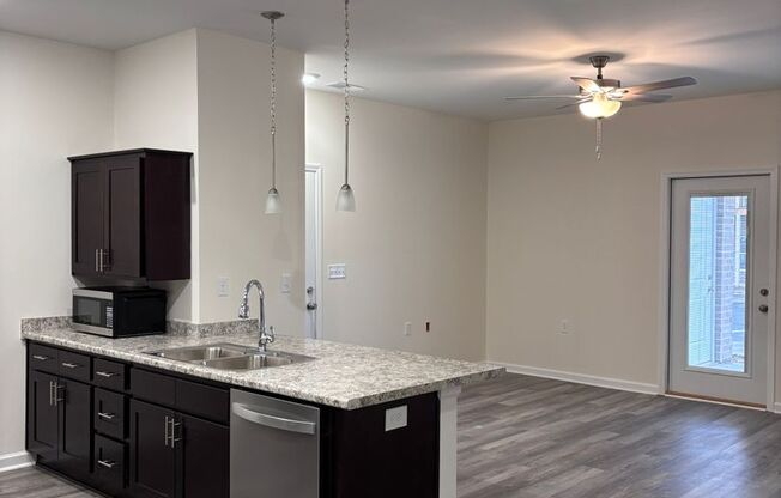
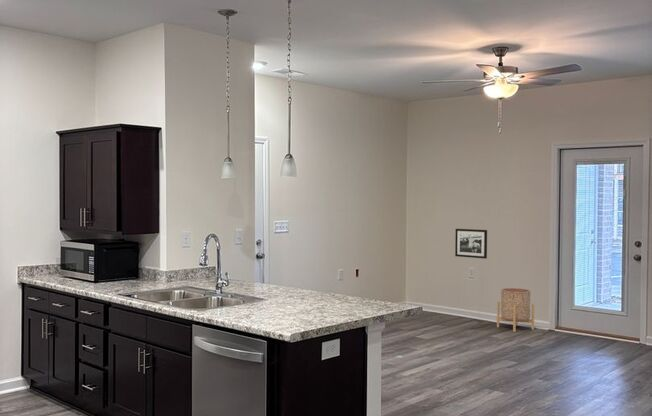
+ picture frame (470, 243)
+ planter (515, 309)
